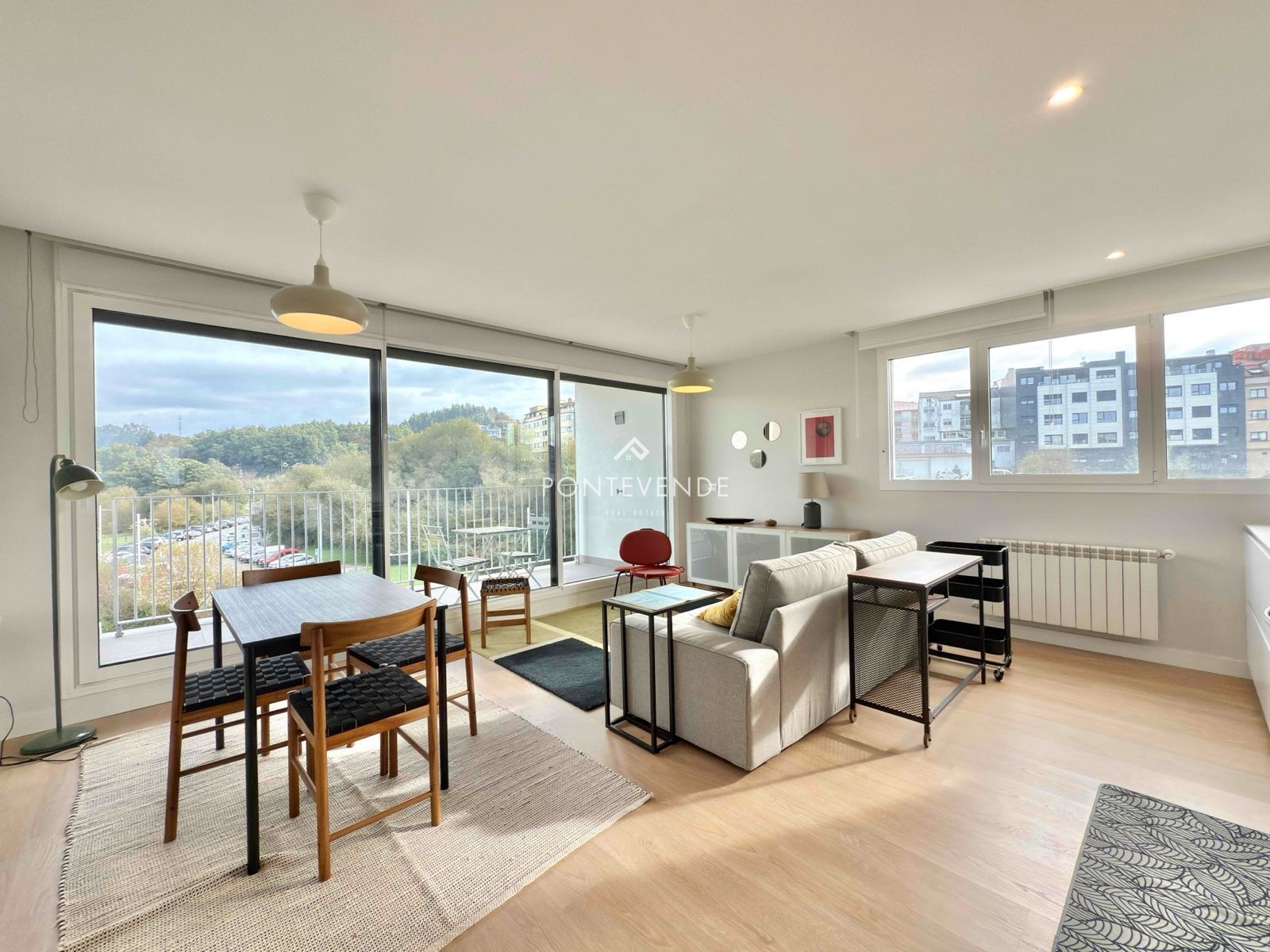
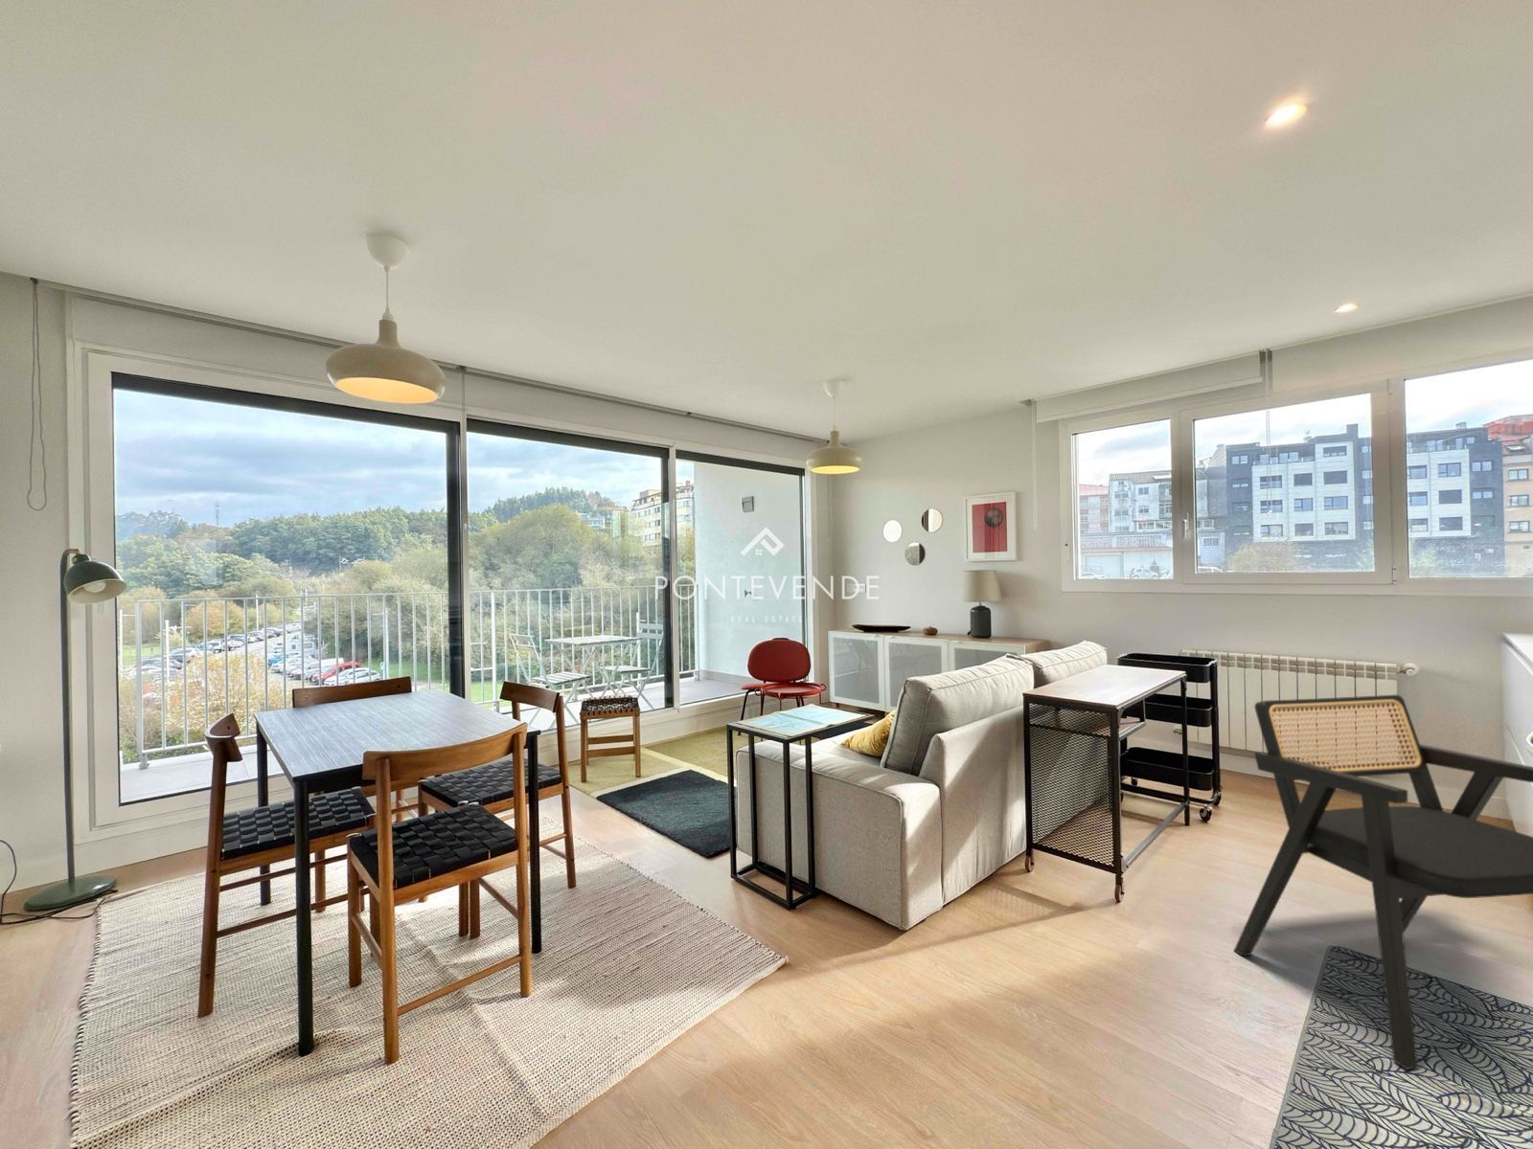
+ armchair (1394, 850)
